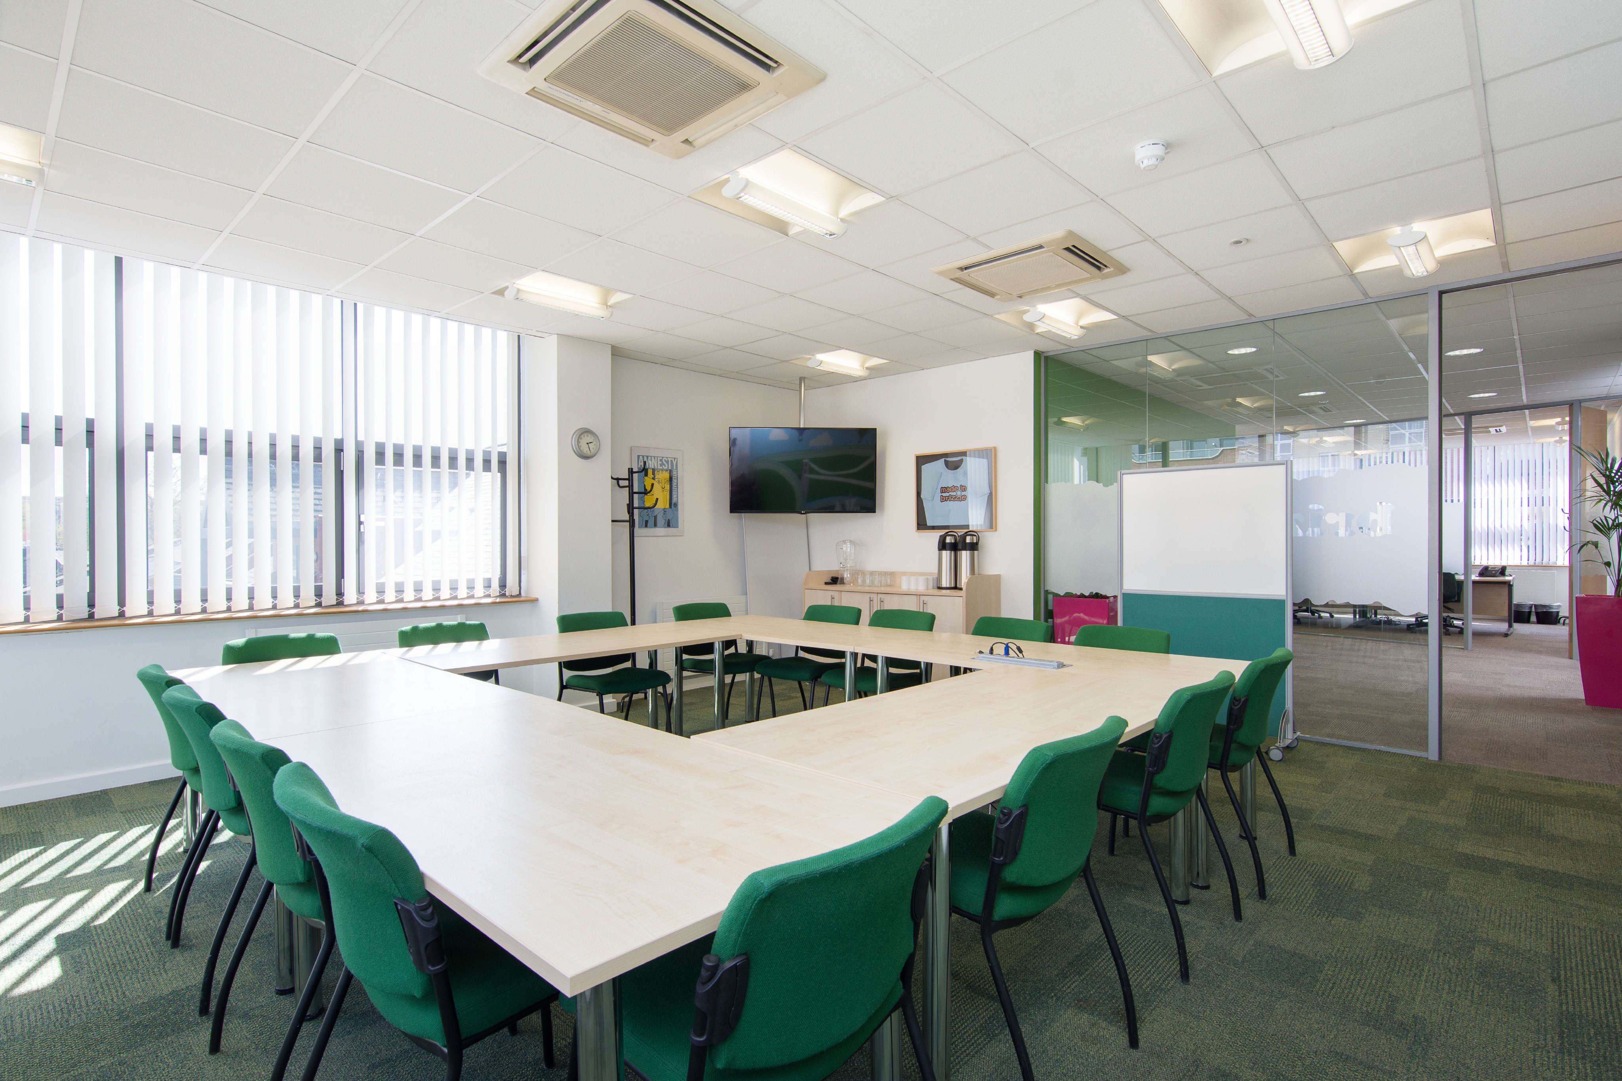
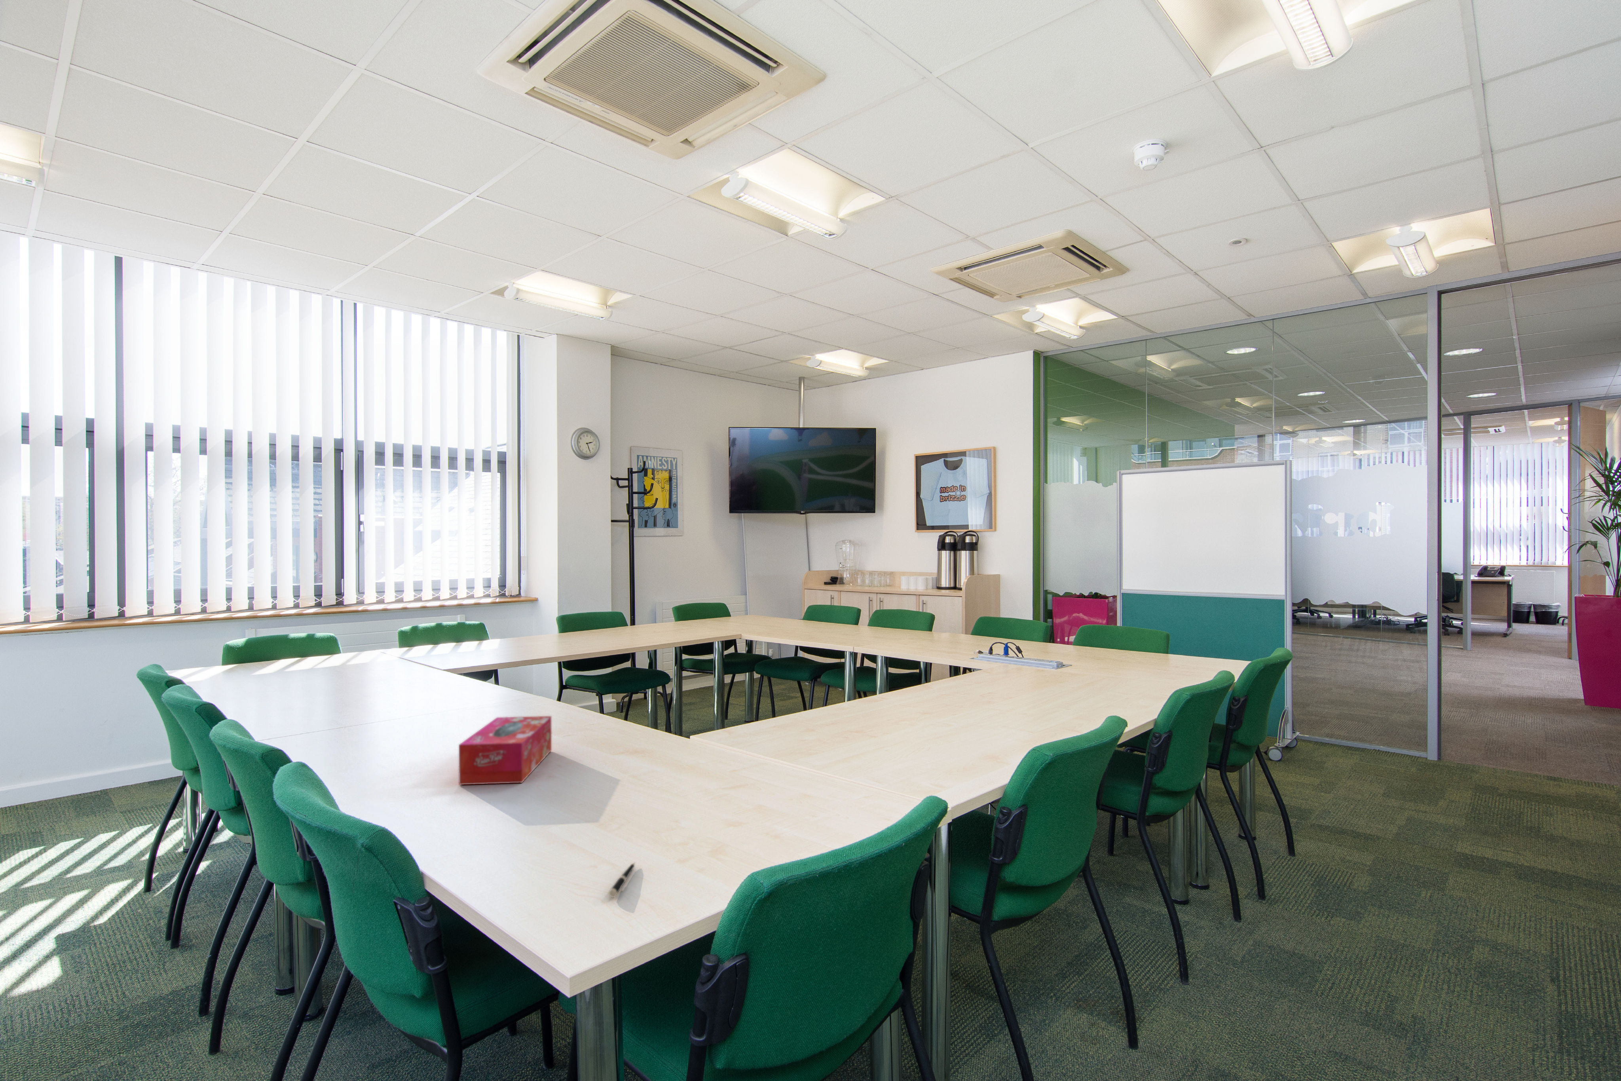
+ pen (624, 876)
+ tissue box (509, 748)
